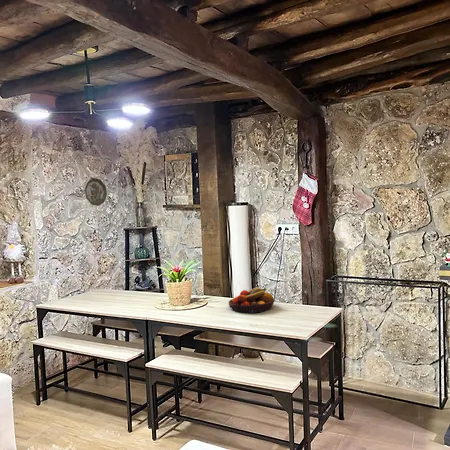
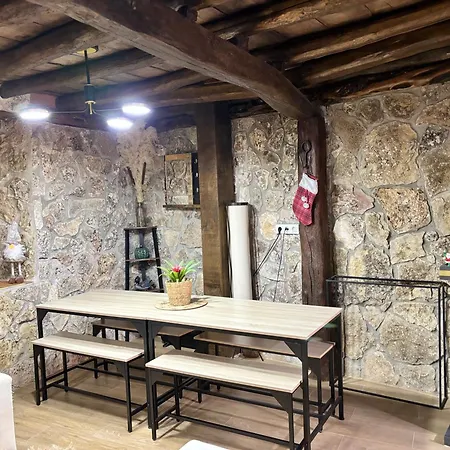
- decorative plate (95, 192)
- fruit bowl (250, 298)
